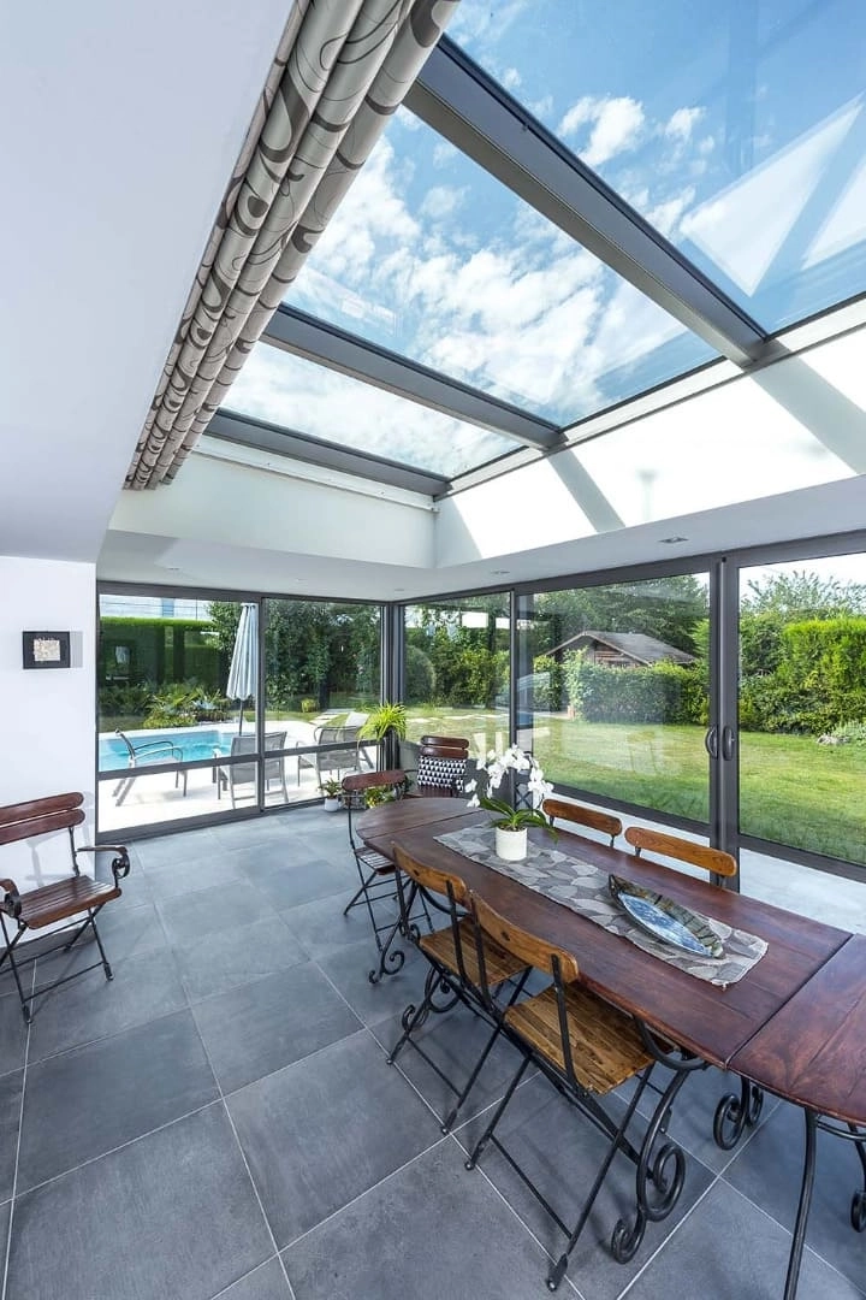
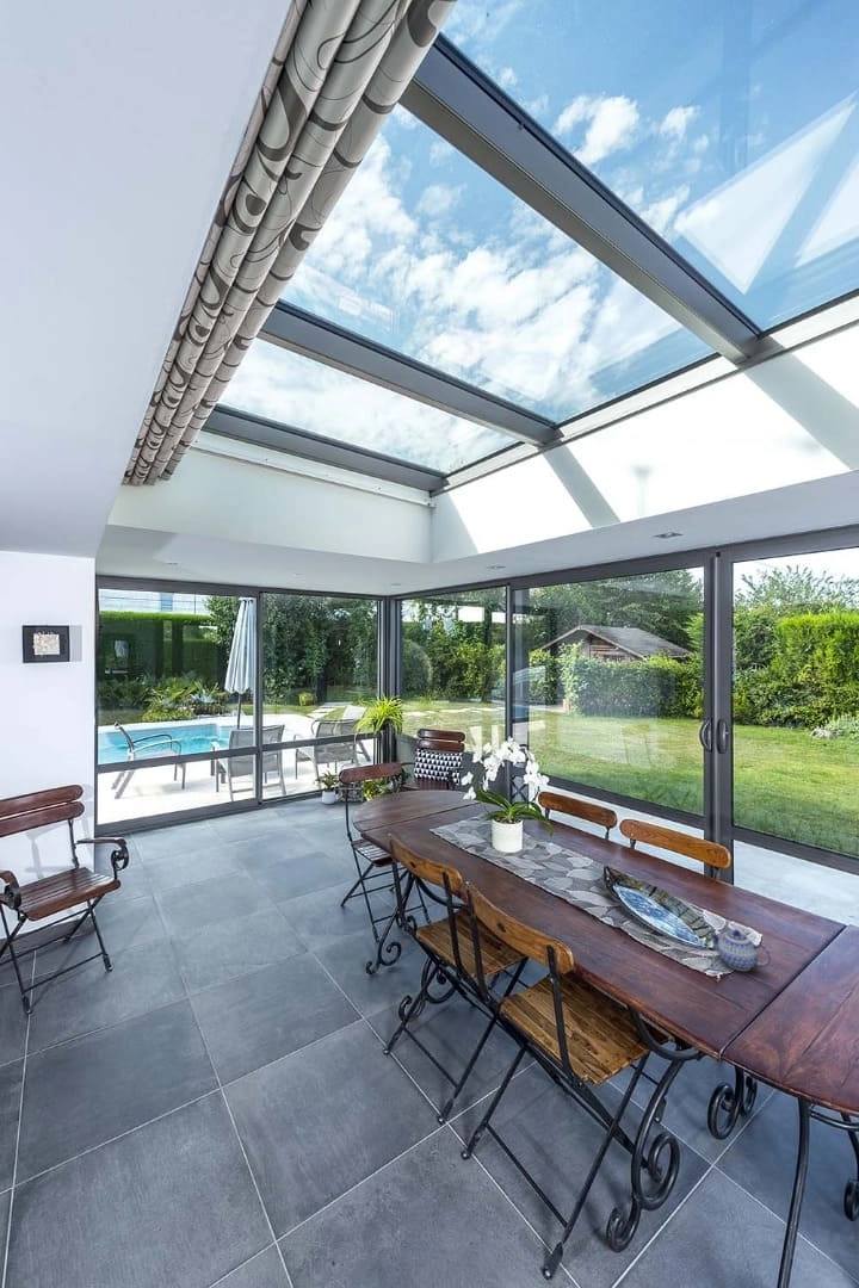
+ teapot (737, 947)
